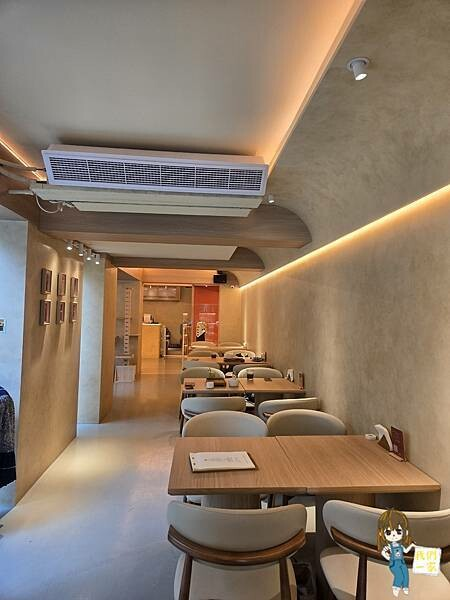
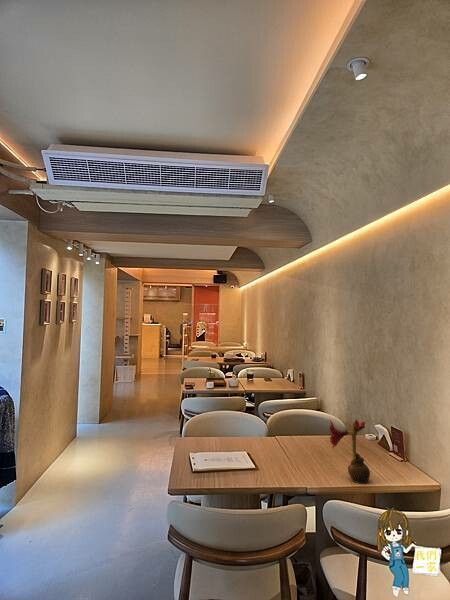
+ flower (352, 447)
